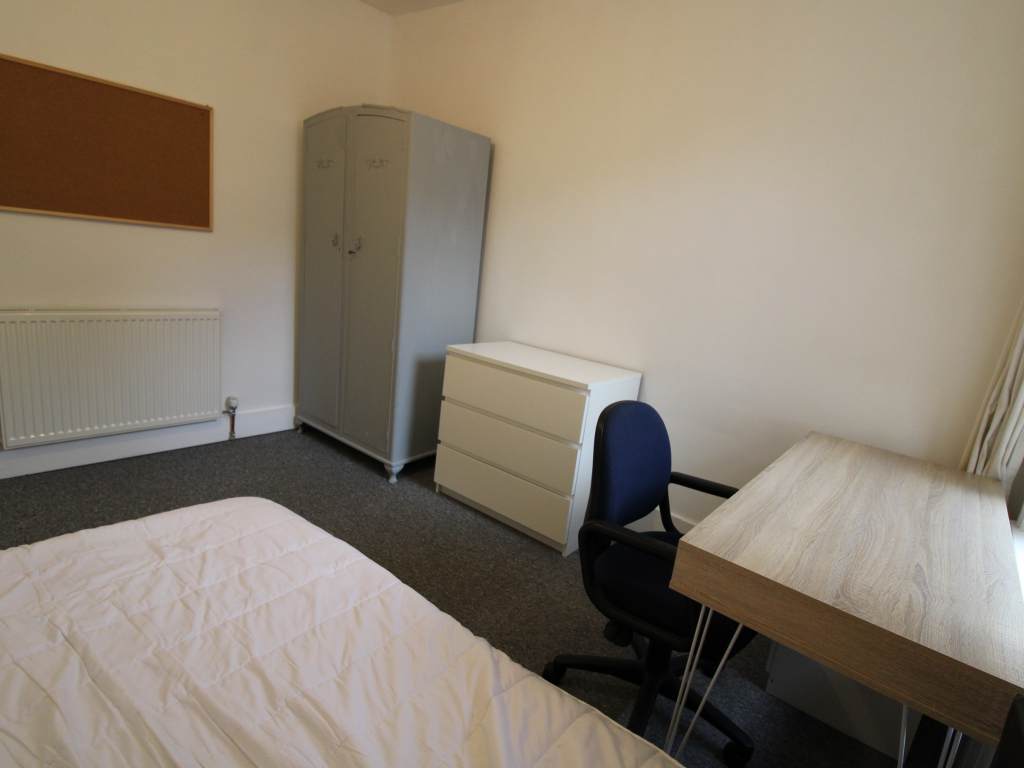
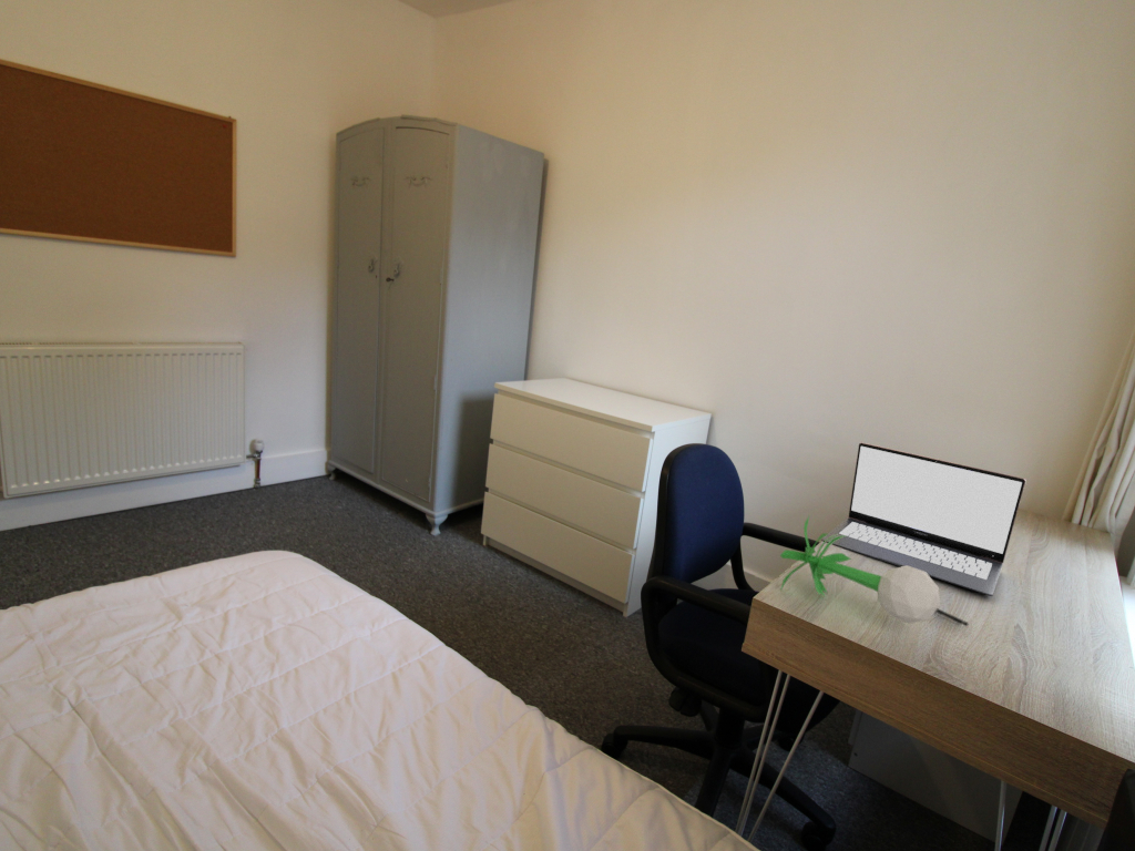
+ laptop (920, 509)
+ pen (935, 611)
+ flower (861, 576)
